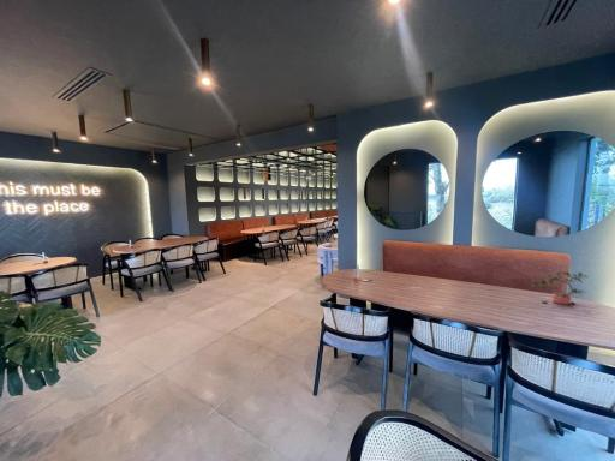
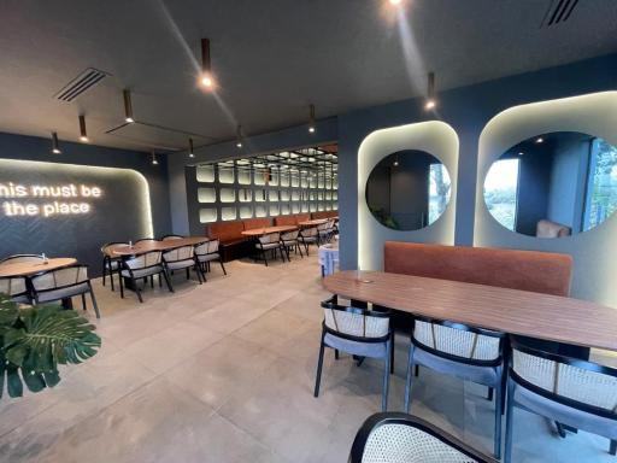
- potted plant (551, 283)
